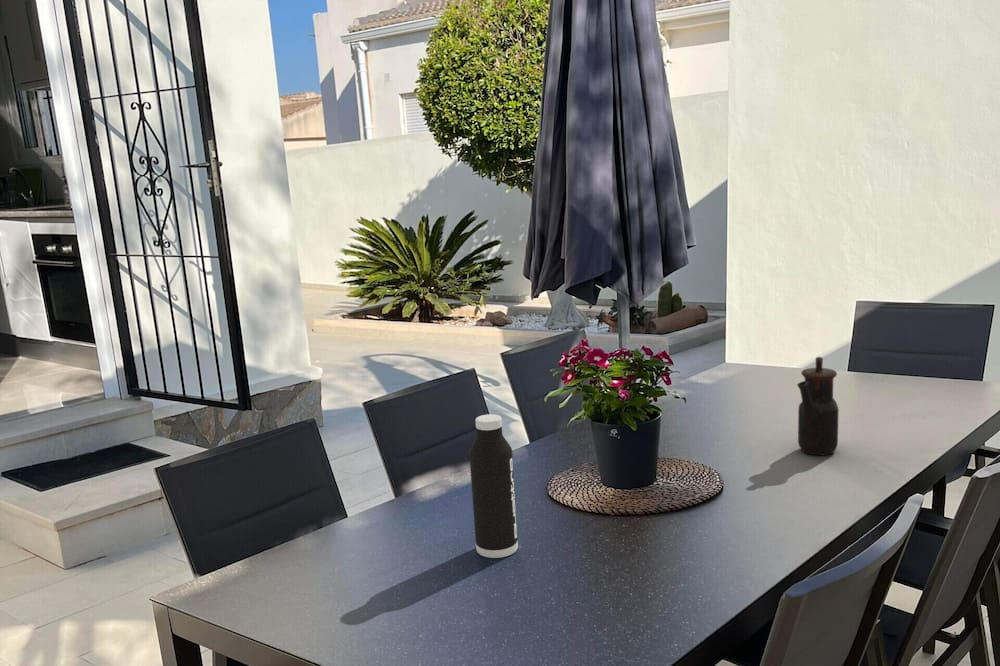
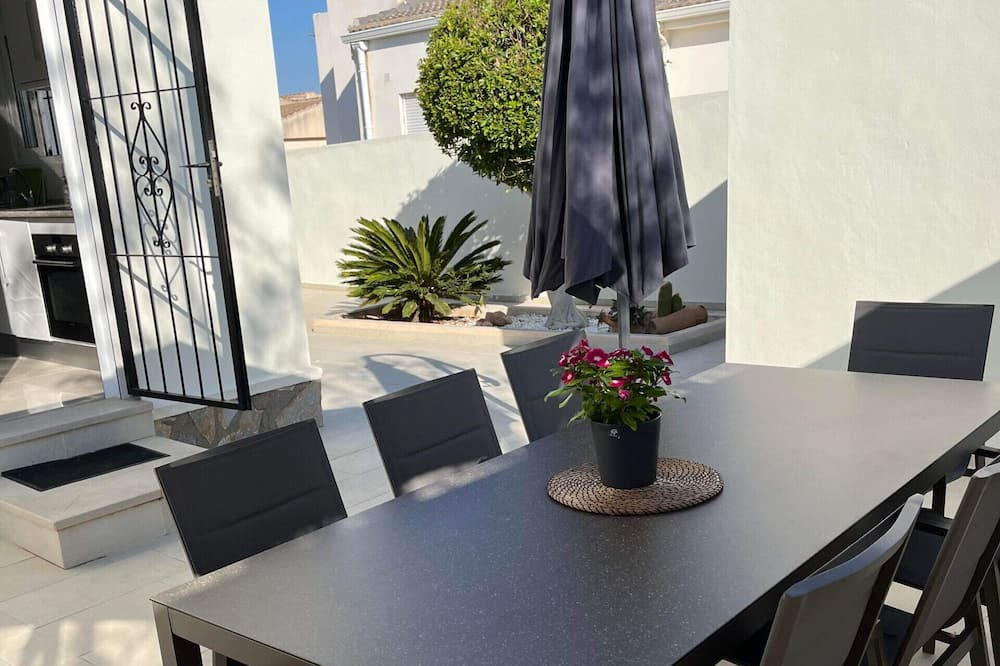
- teapot (818, 404)
- water bottle (493, 484)
